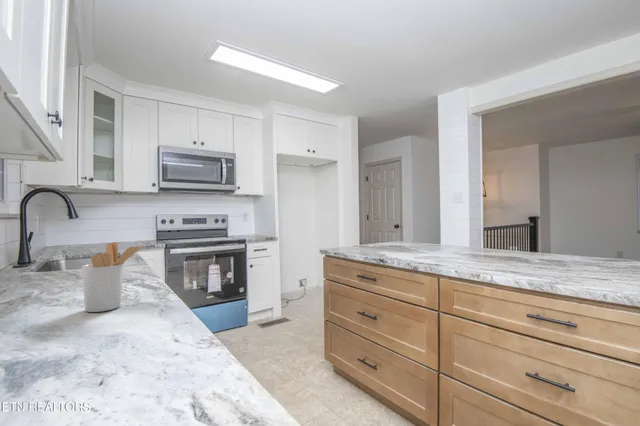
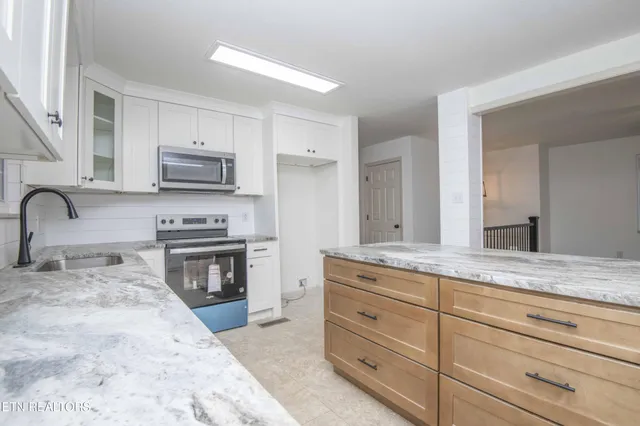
- utensil holder (113, 275)
